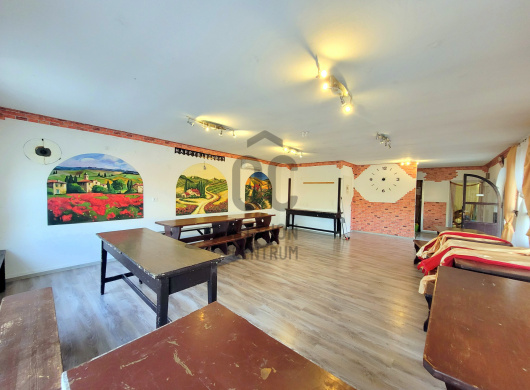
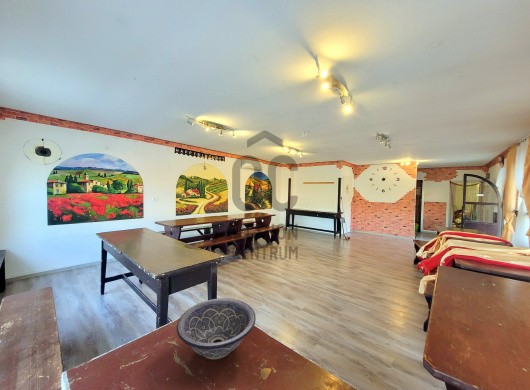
+ decorative bowl (217, 332)
